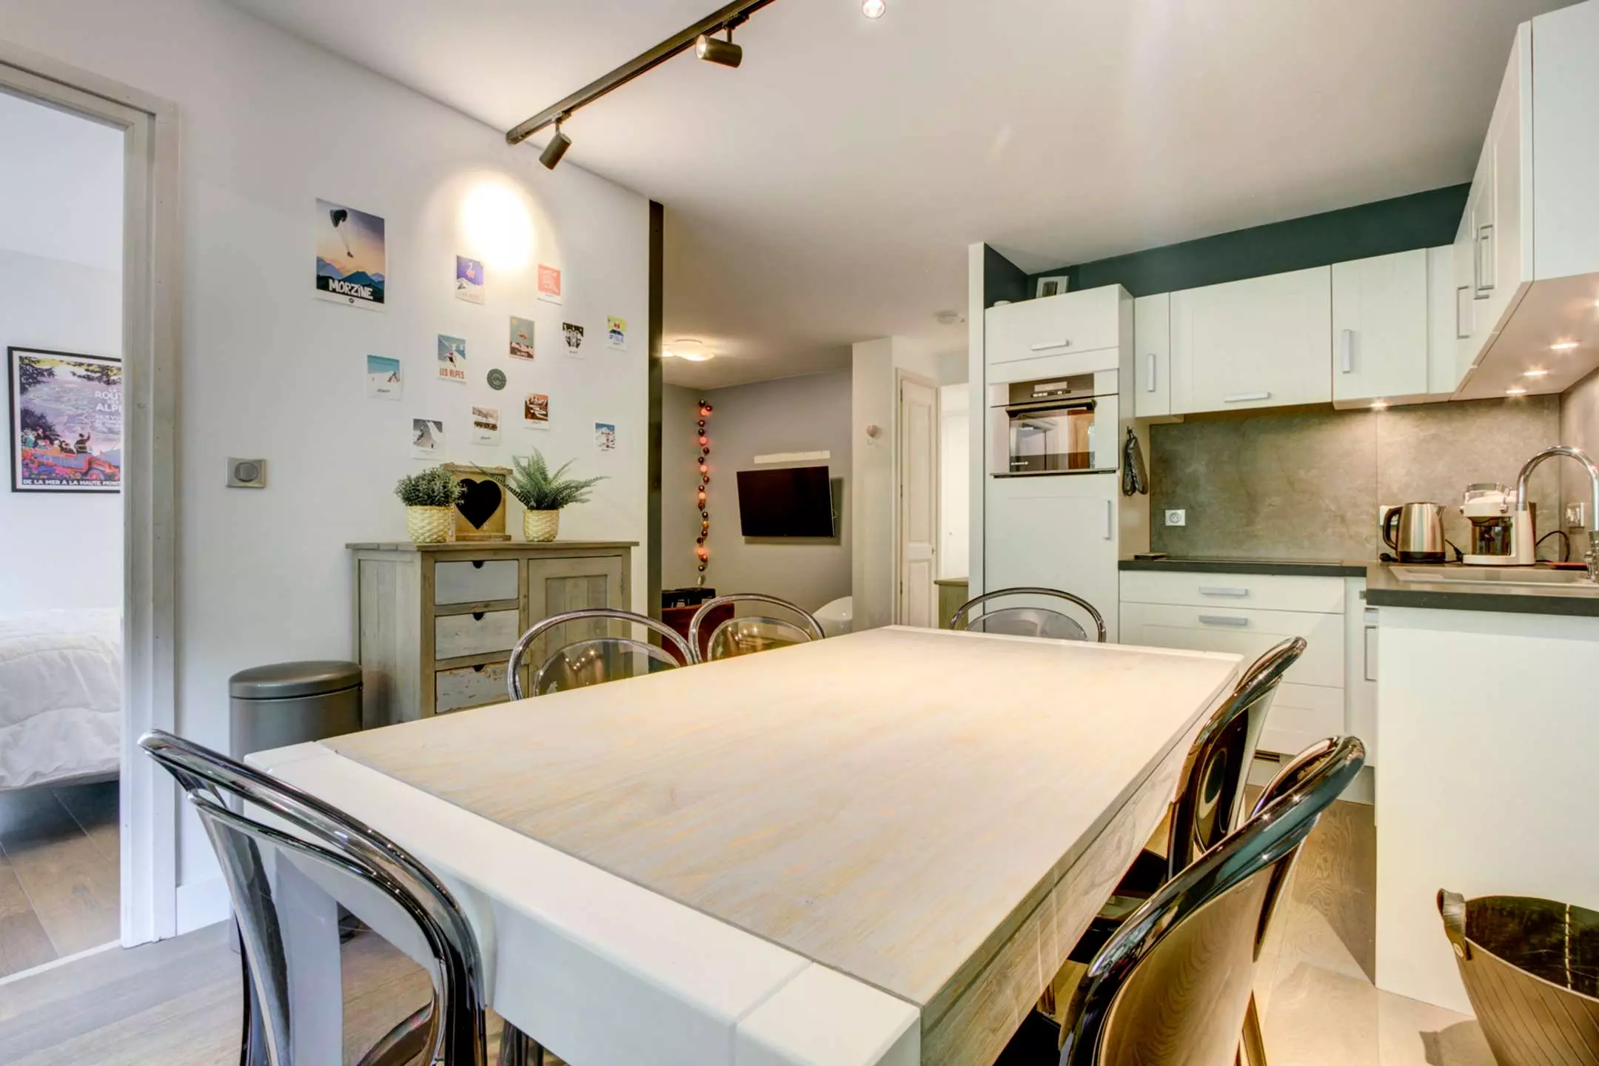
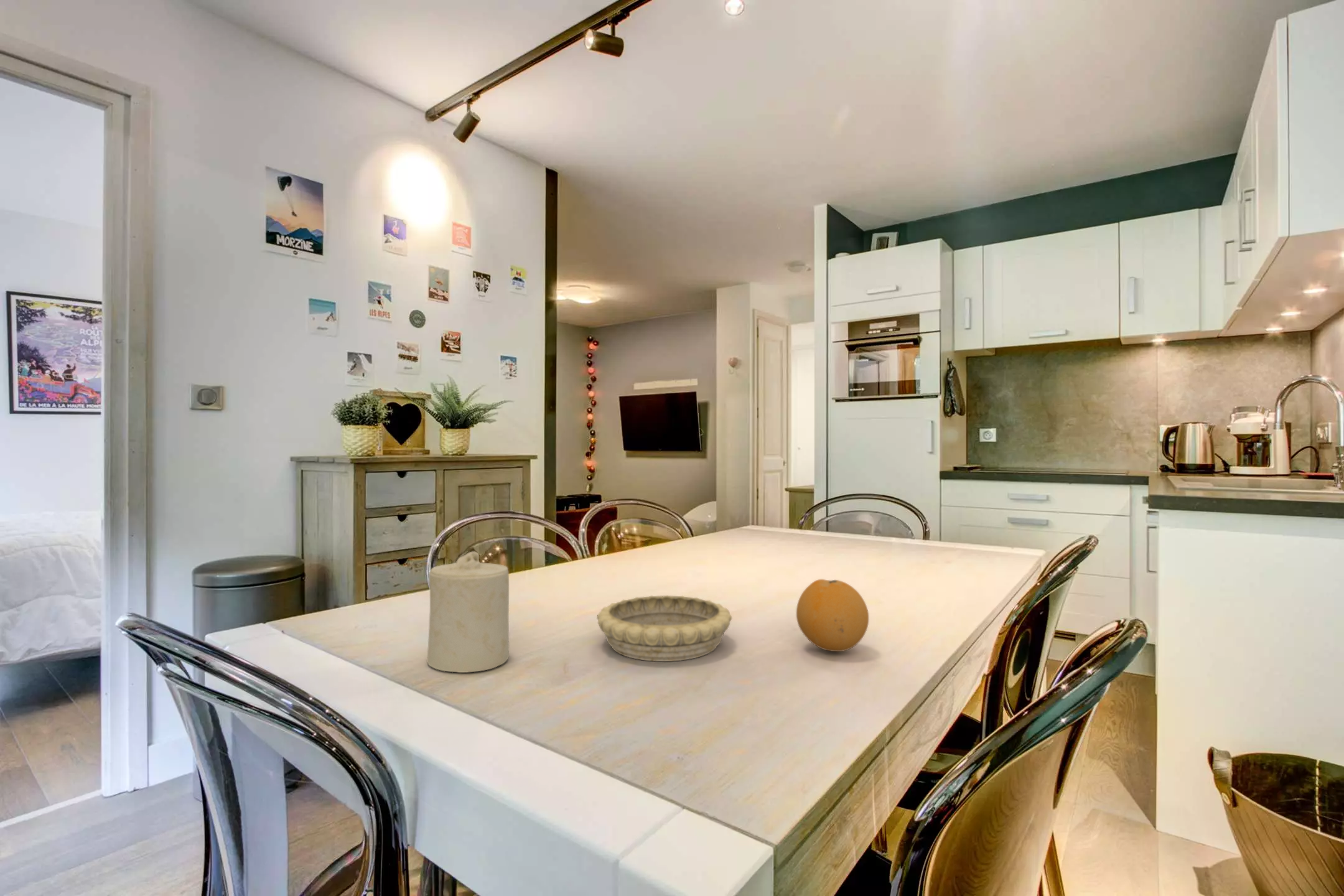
+ candle (467, 605)
+ decorative bowl (664, 626)
+ fruit (831, 614)
